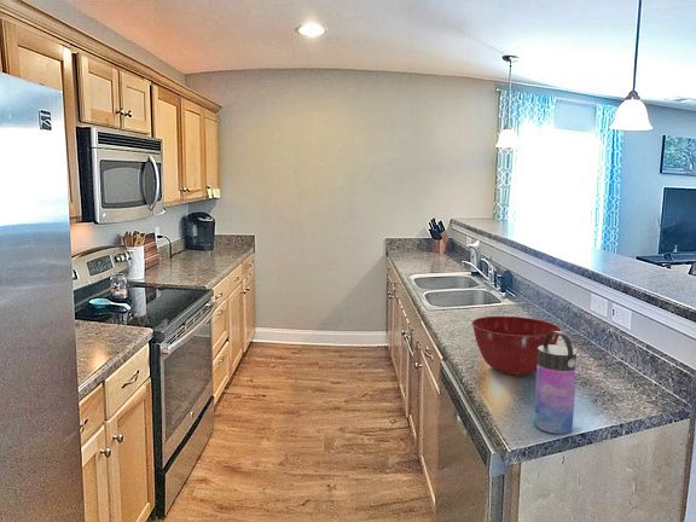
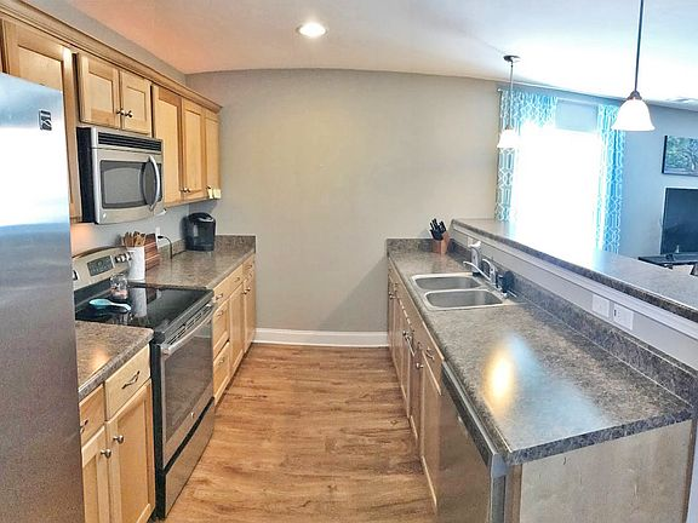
- mixing bowl (514, 347)
- water bottle (555, 378)
